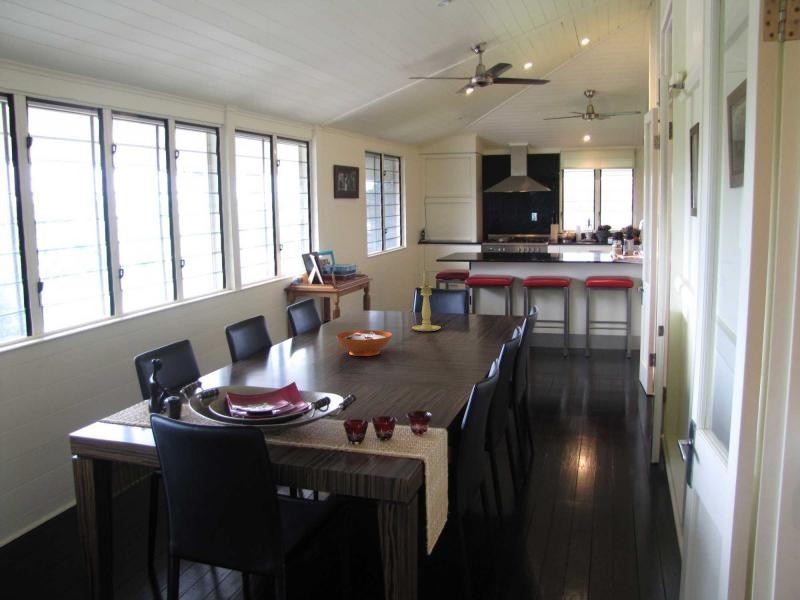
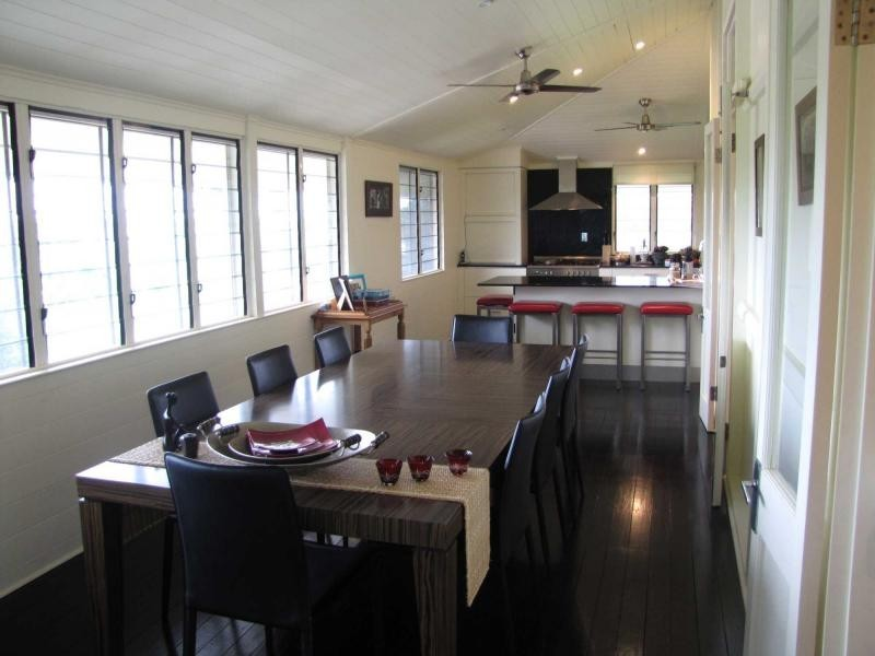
- candle holder (426, 299)
- decorative bowl (364, 343)
